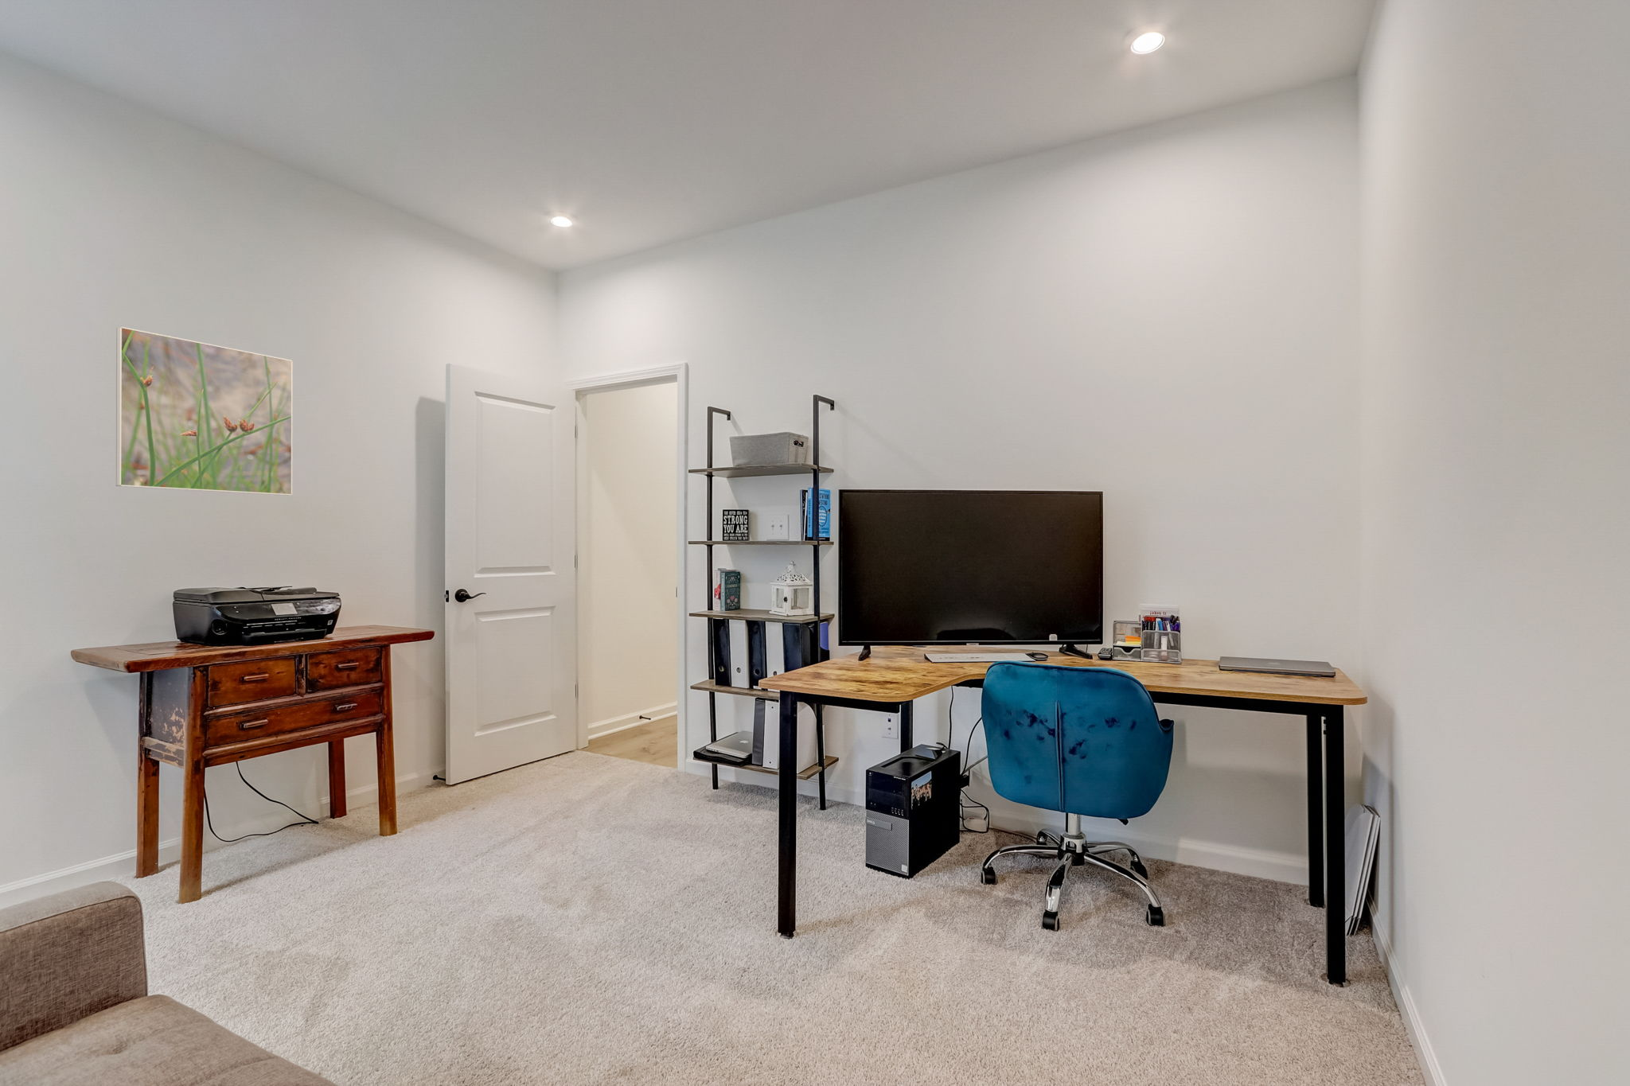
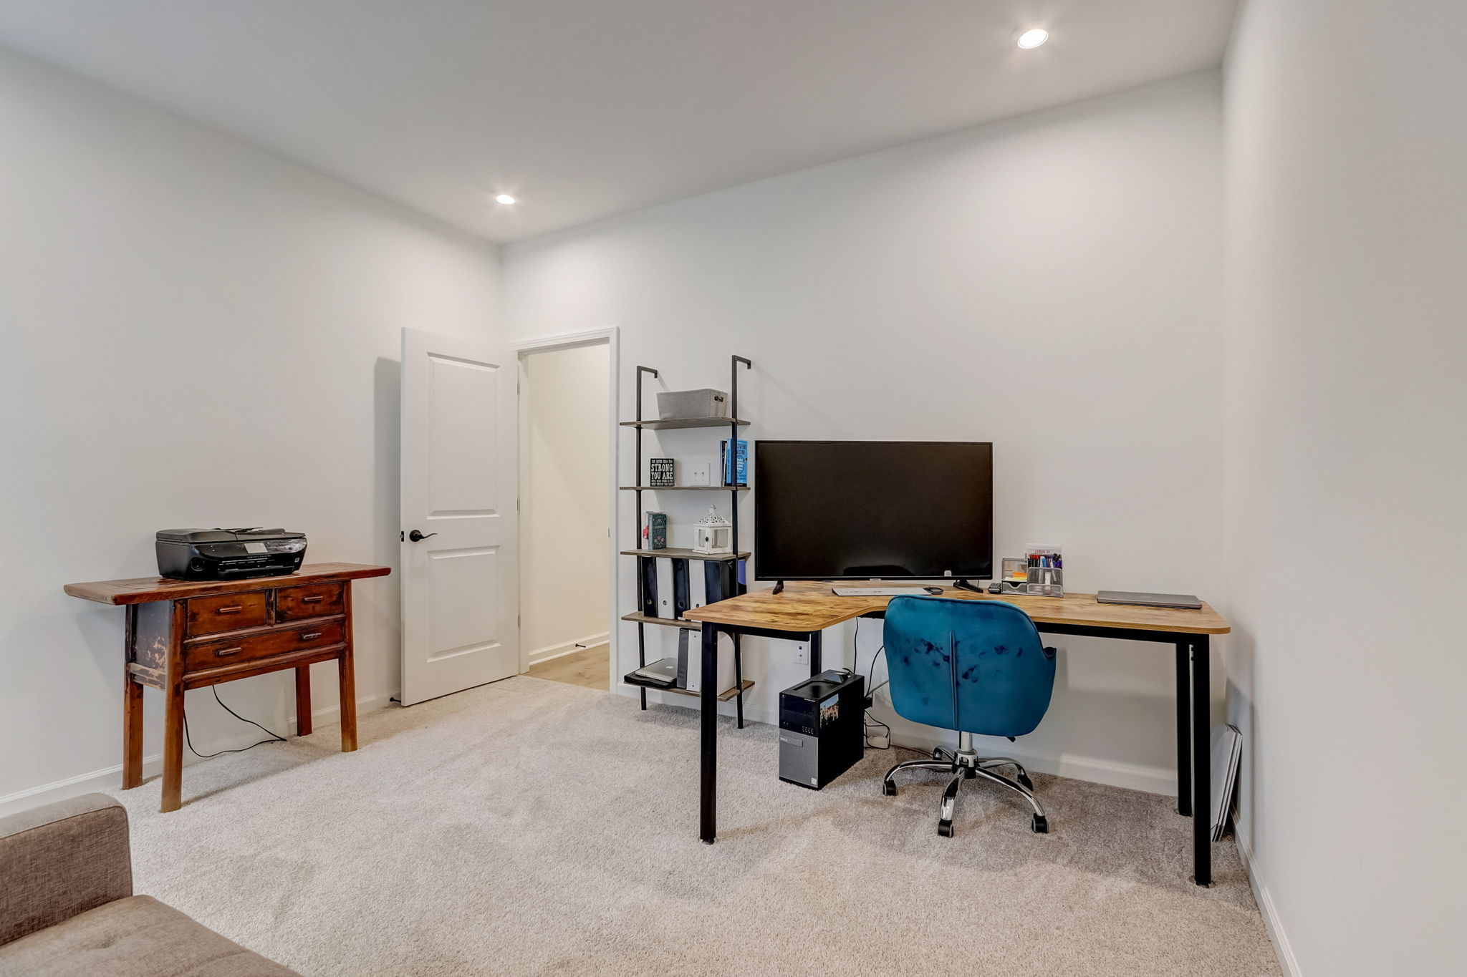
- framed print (211, 418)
